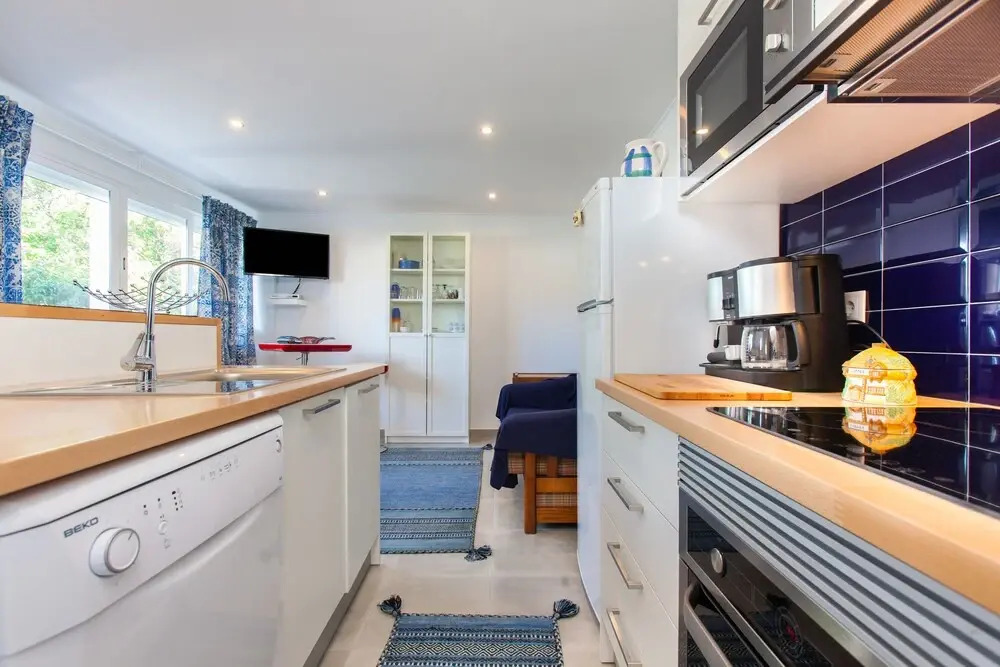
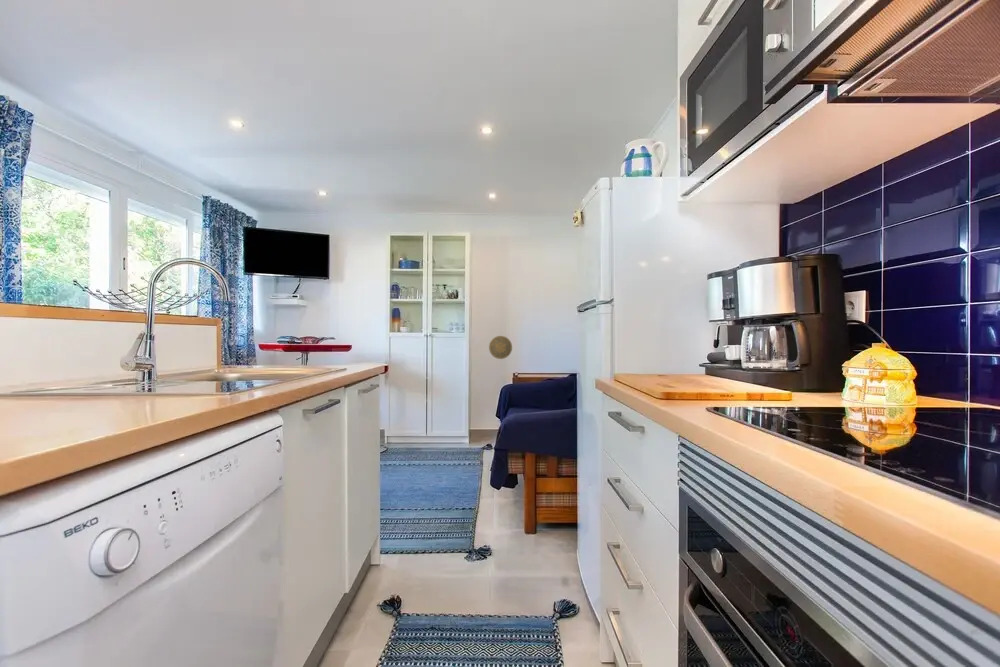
+ decorative plate (500, 347)
